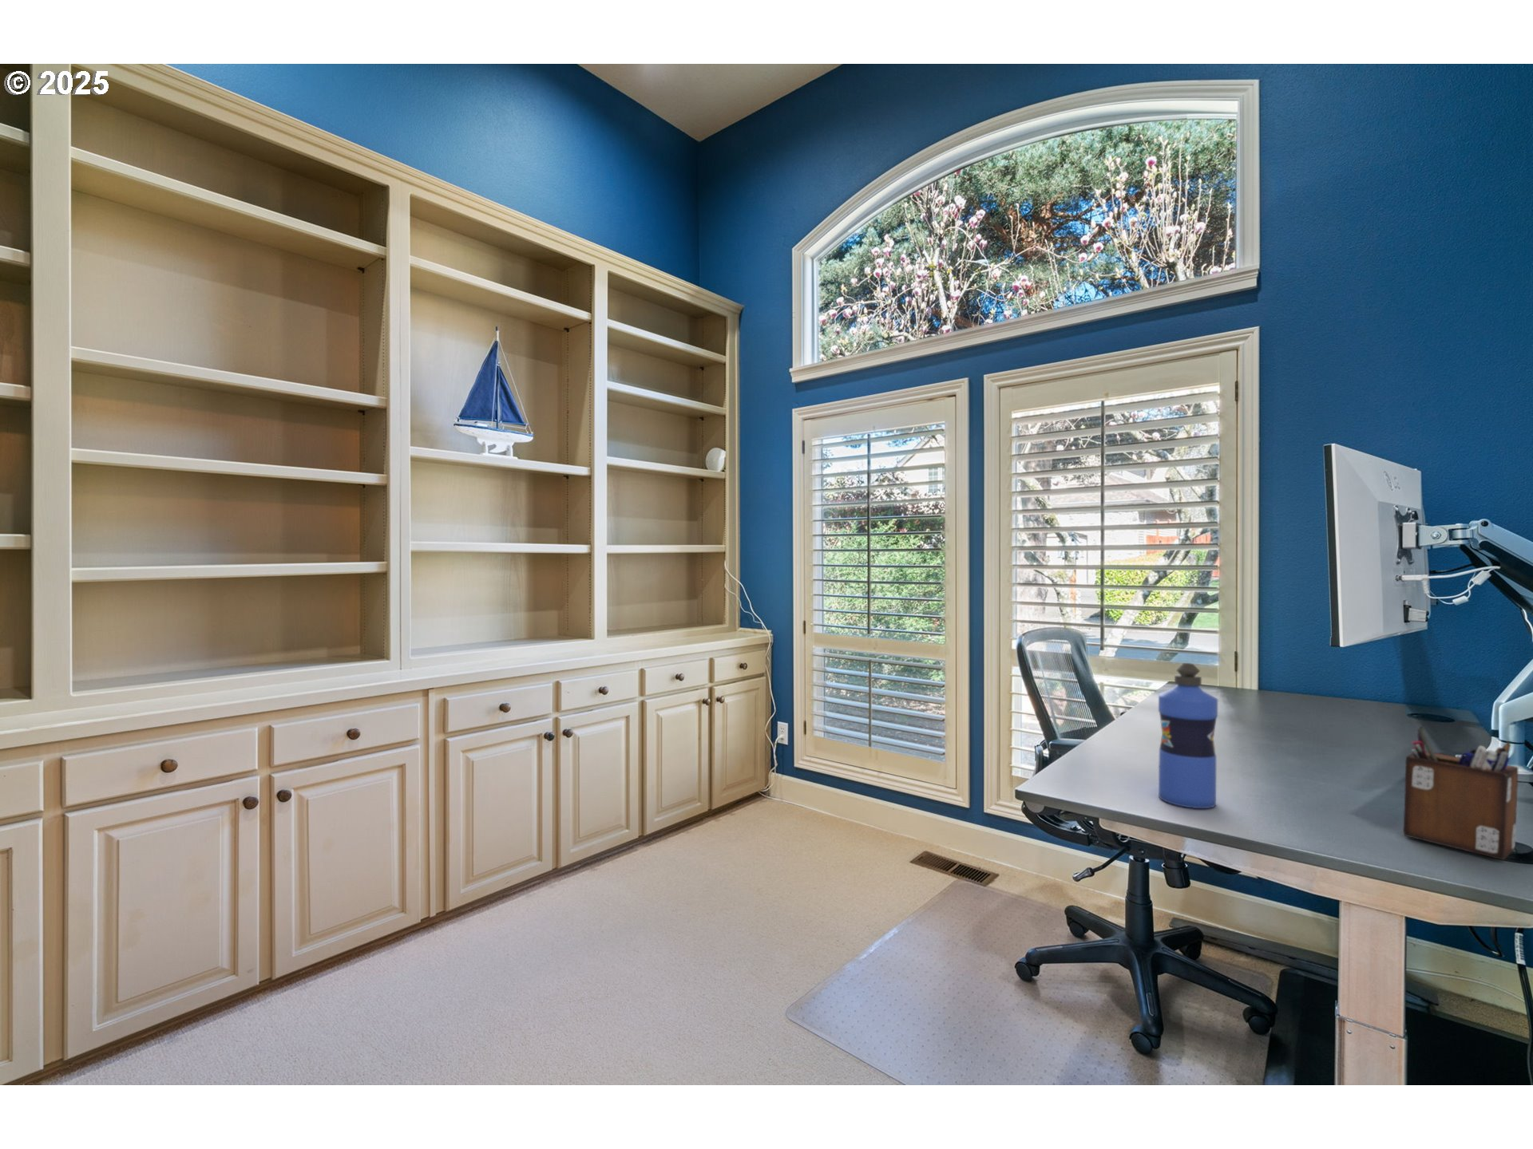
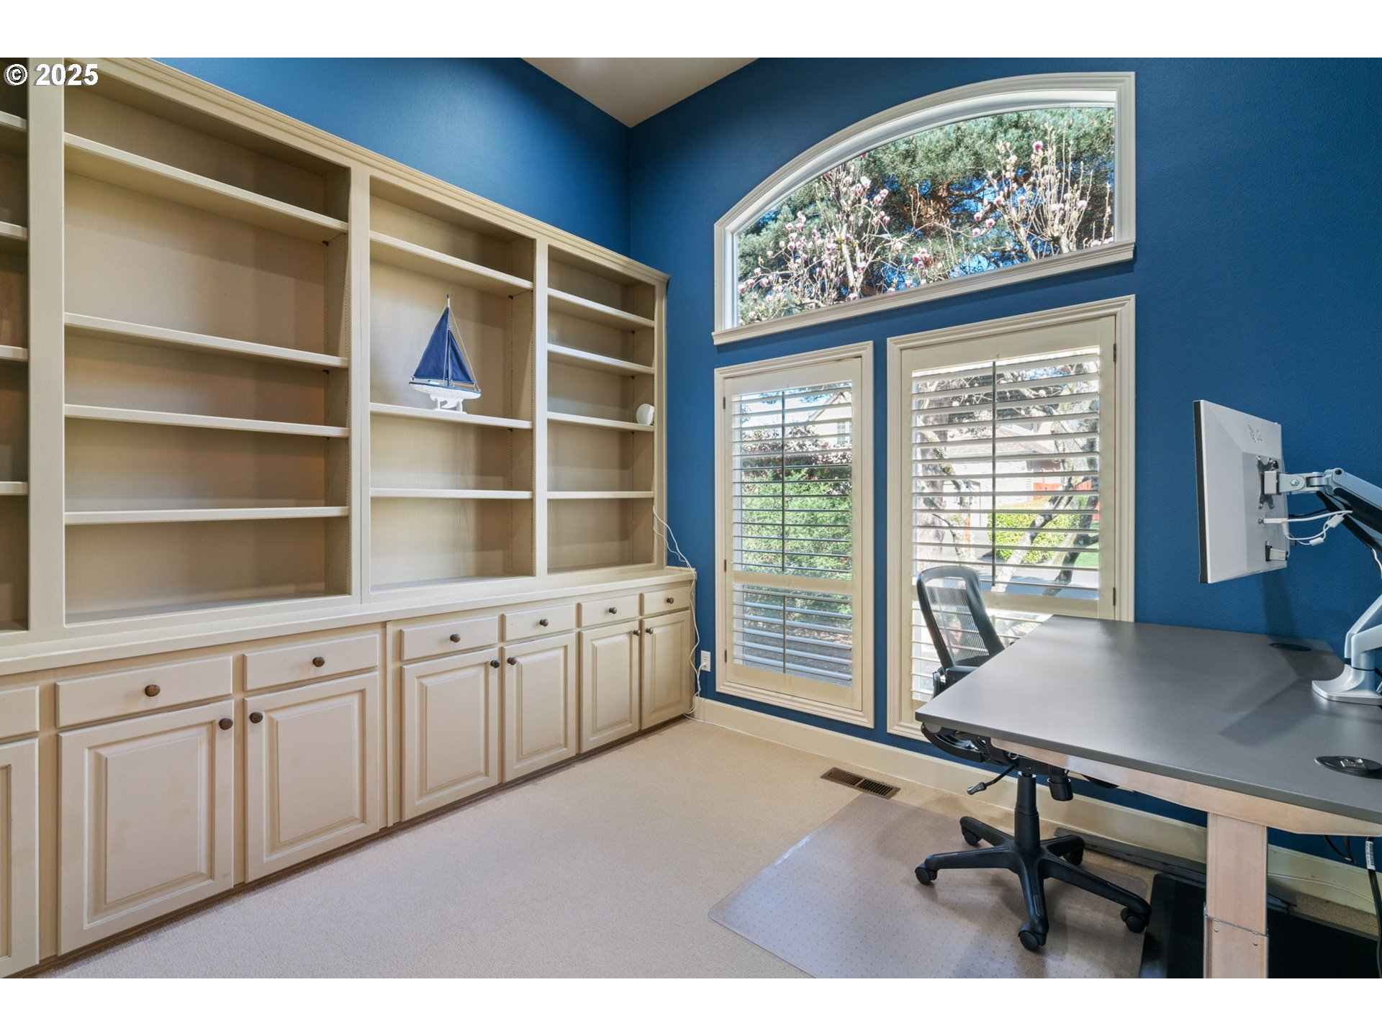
- water bottle (1188, 731)
- desk organizer (1459, 786)
